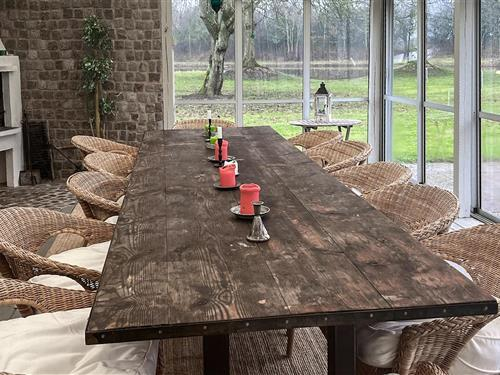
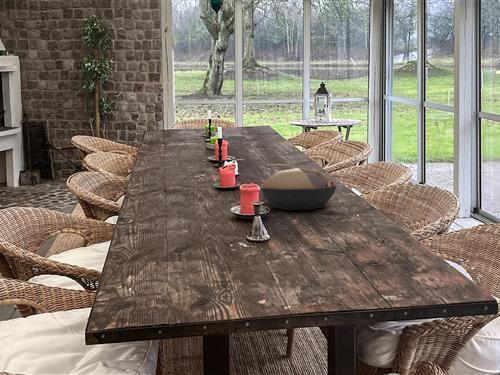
+ decorative bowl (298, 187)
